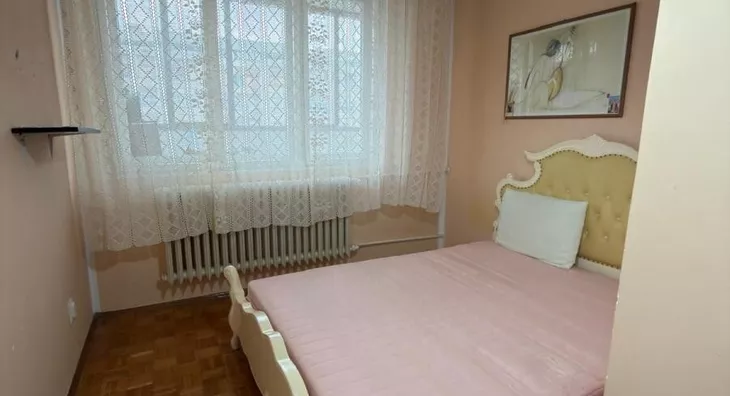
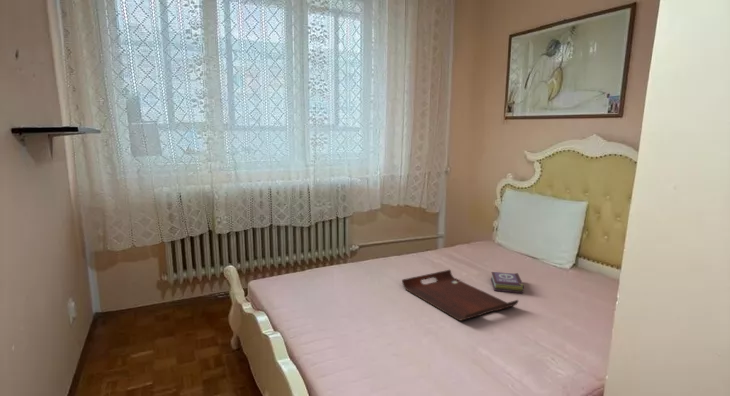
+ serving tray (456, 293)
+ book (506, 281)
